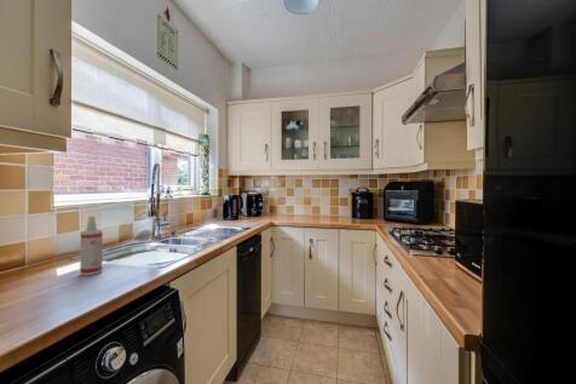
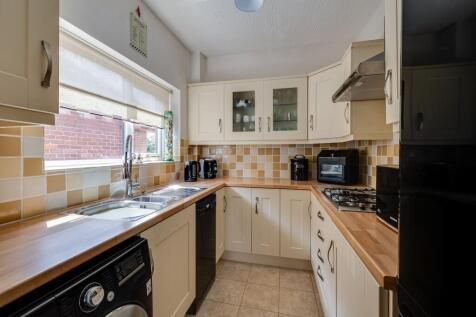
- spray bottle (91, 243)
